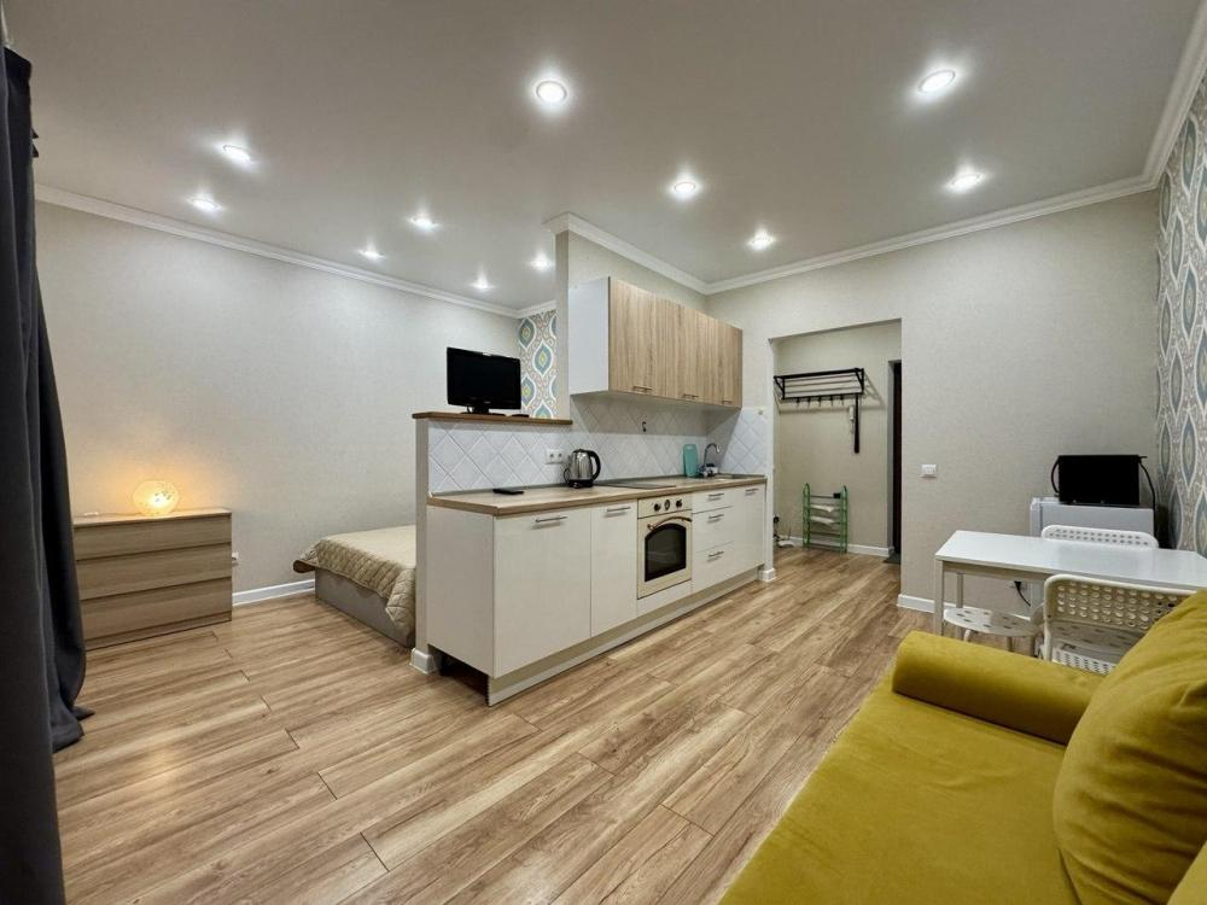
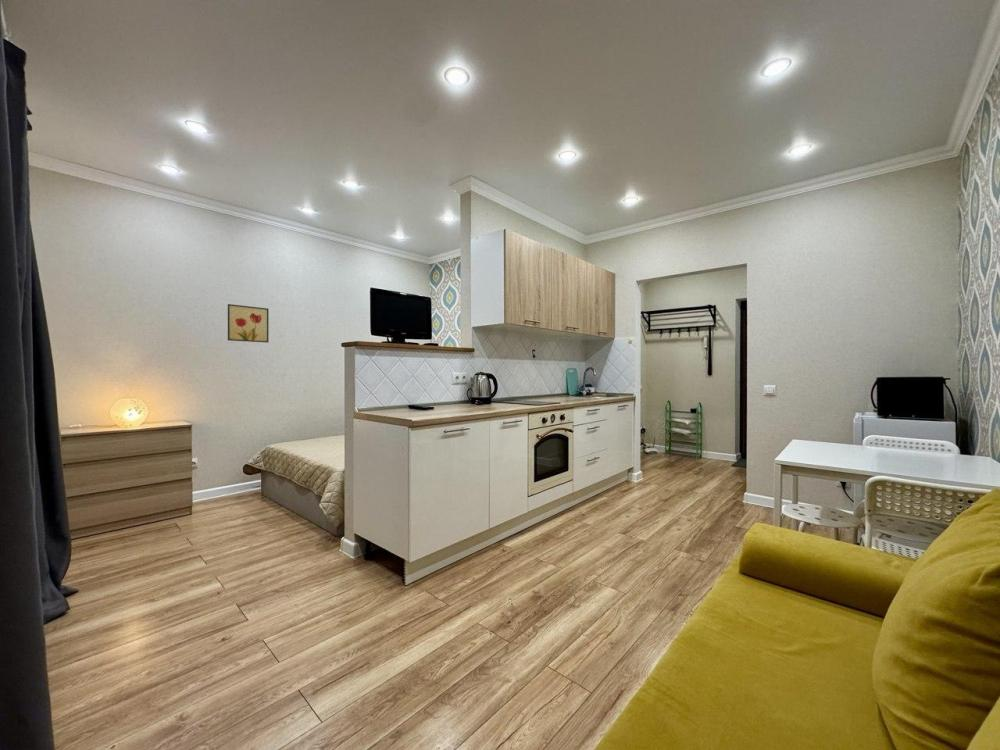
+ wall art (248, 324)
